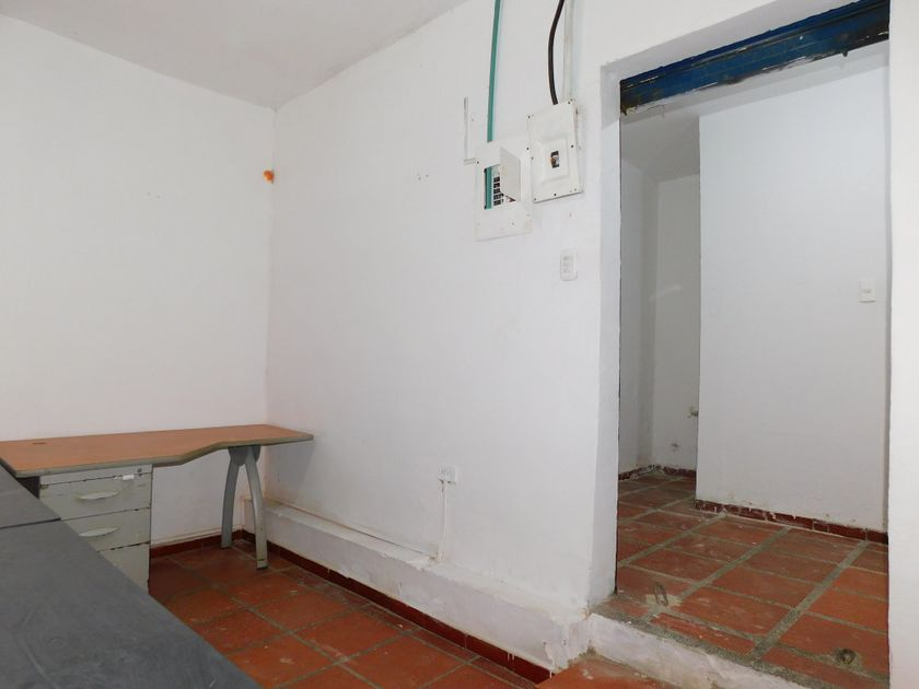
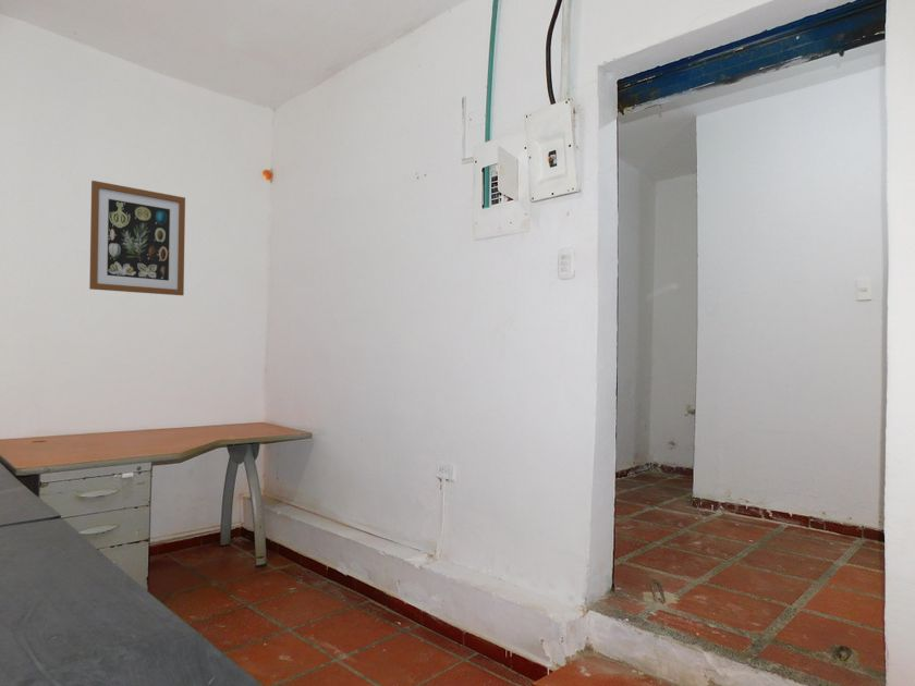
+ wall art (139, 241)
